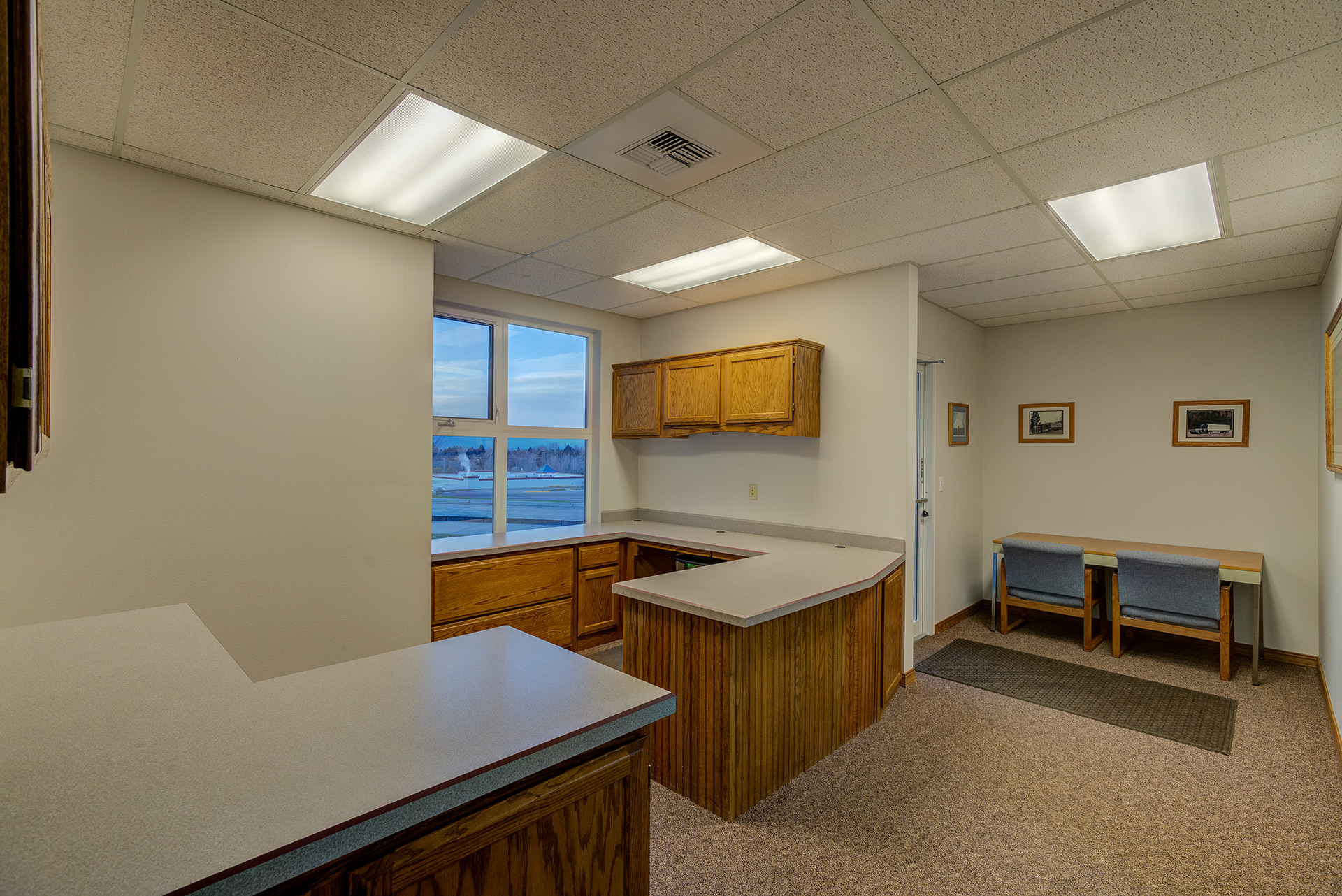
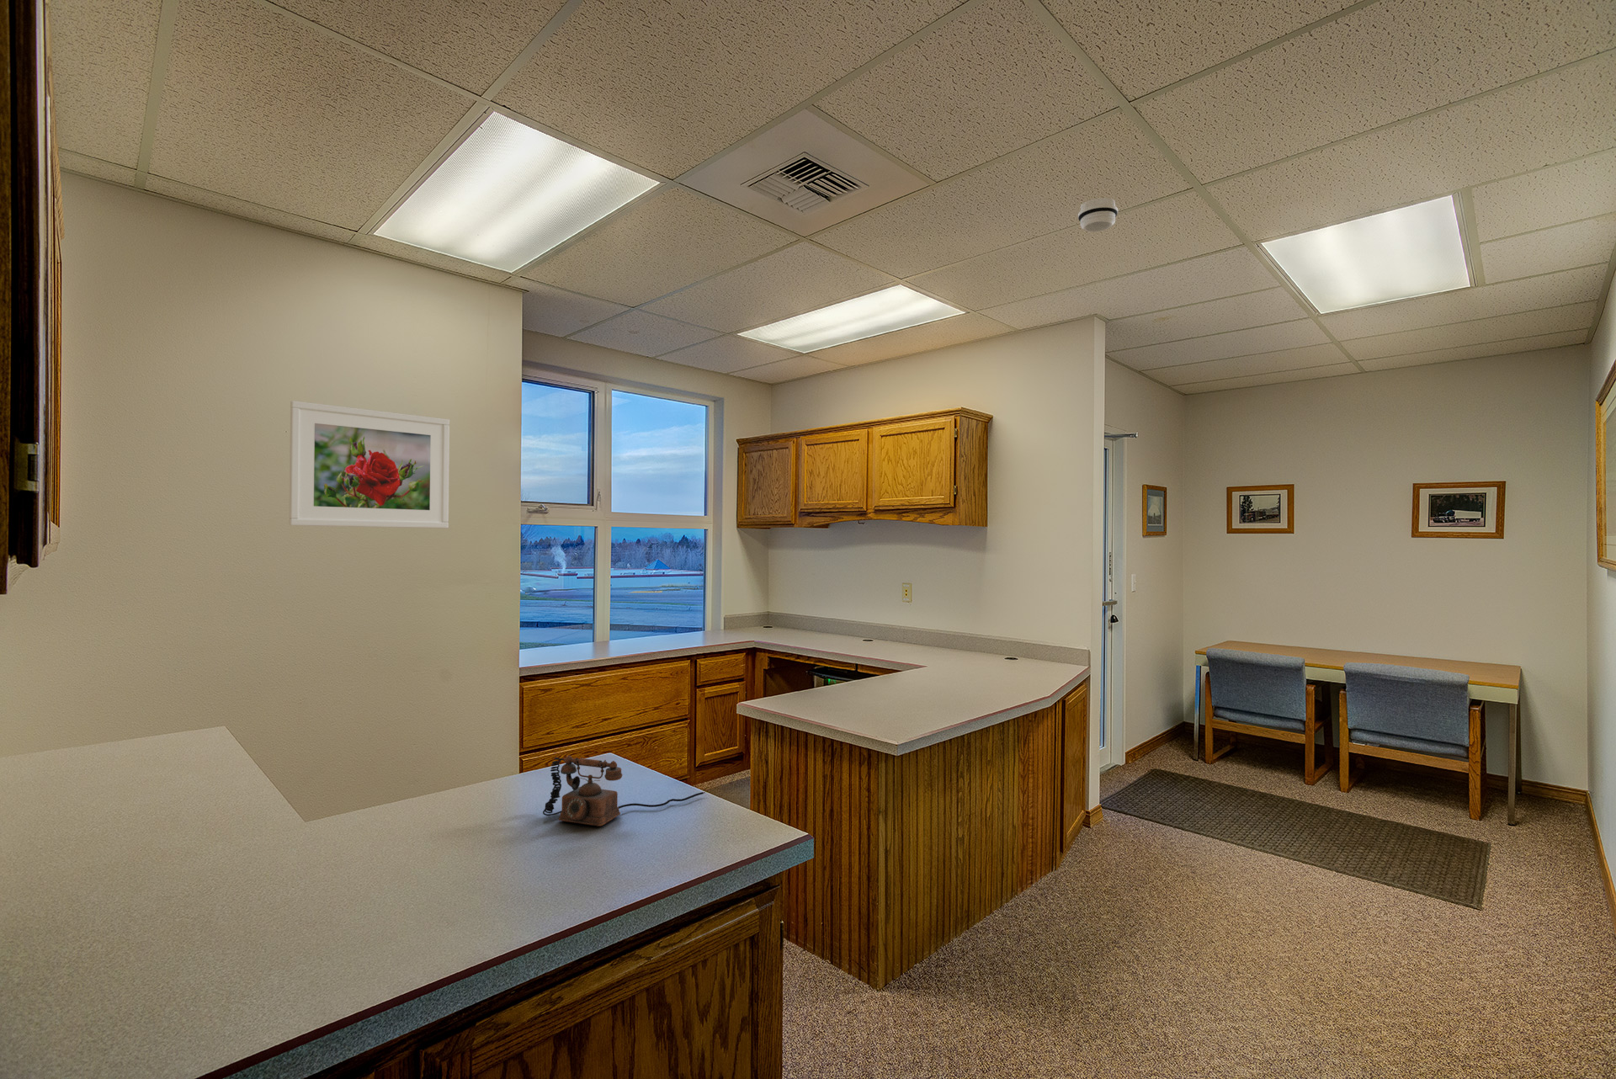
+ telephone (620, 778)
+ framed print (374, 468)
+ smoke detector (1097, 216)
